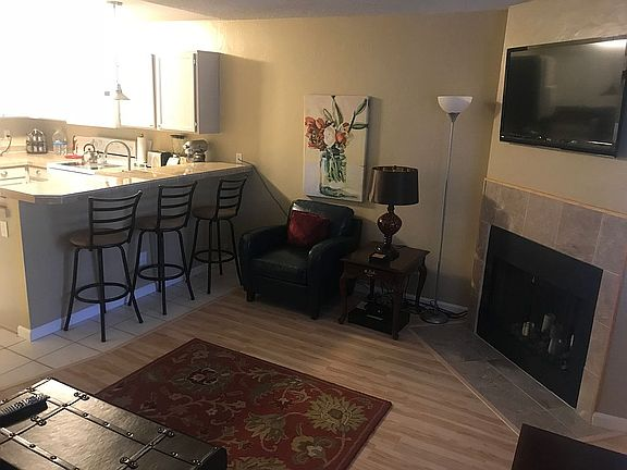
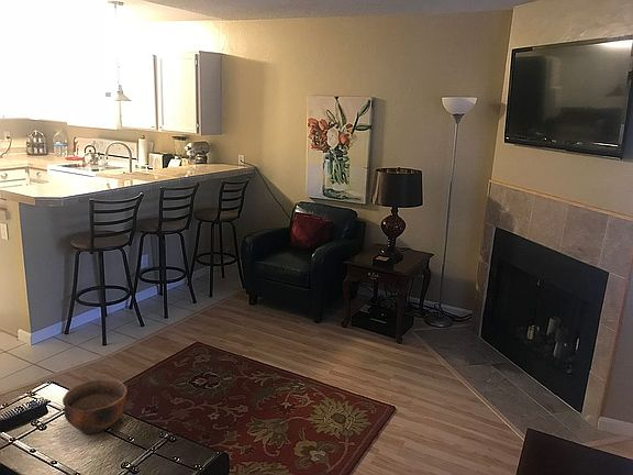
+ bowl (96, 409)
